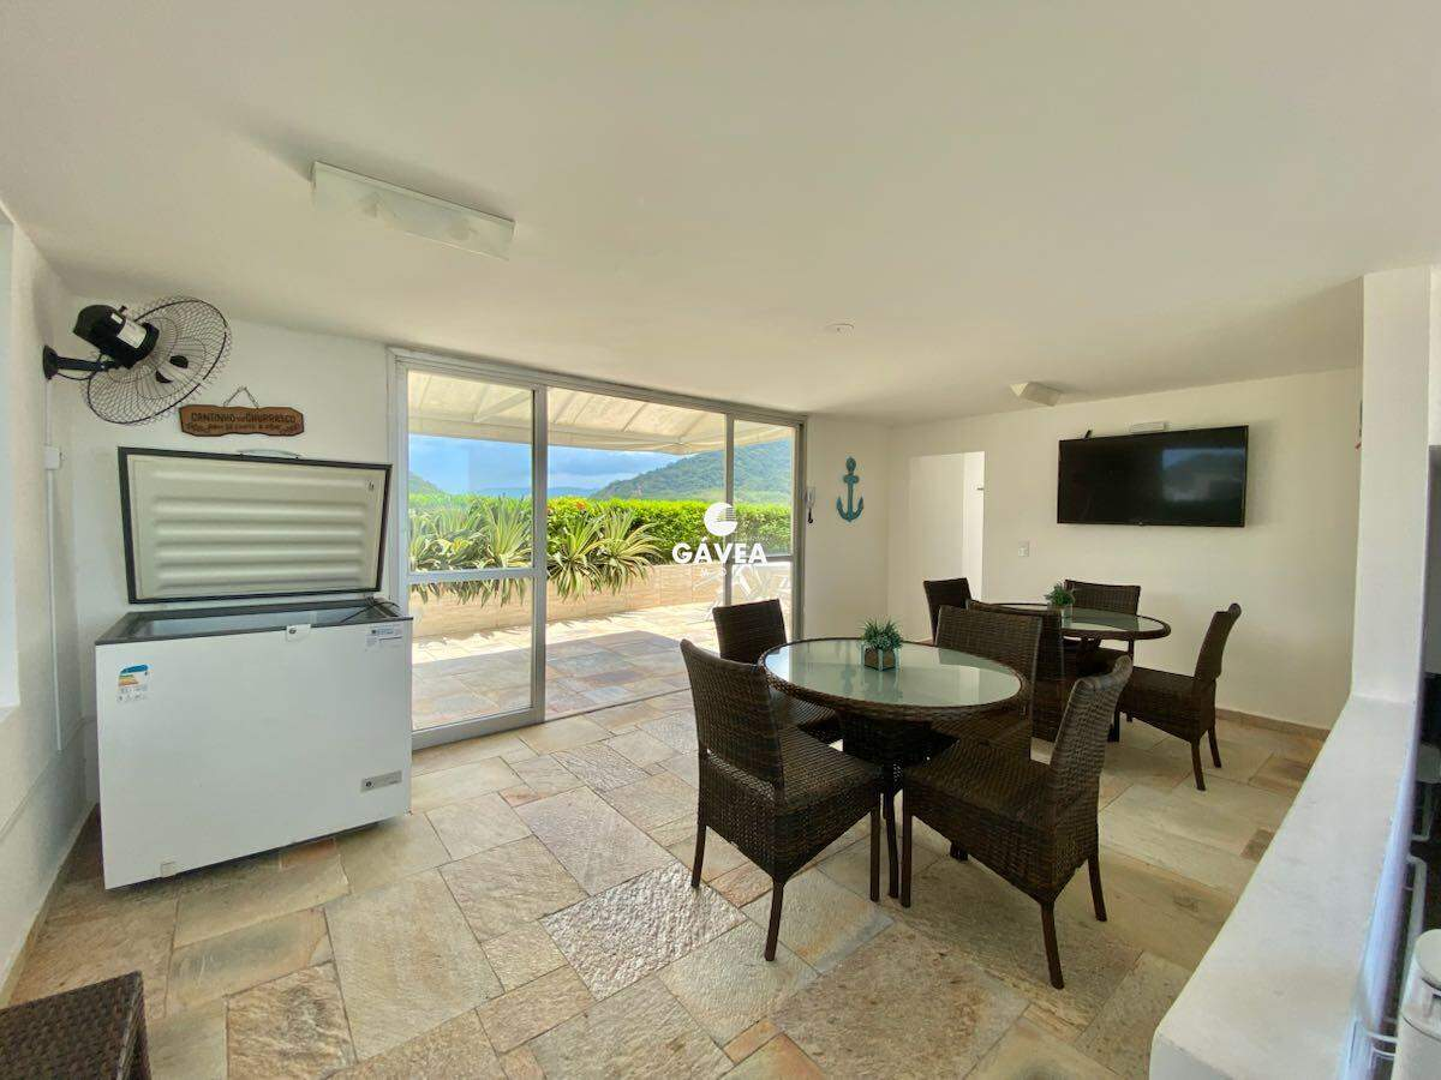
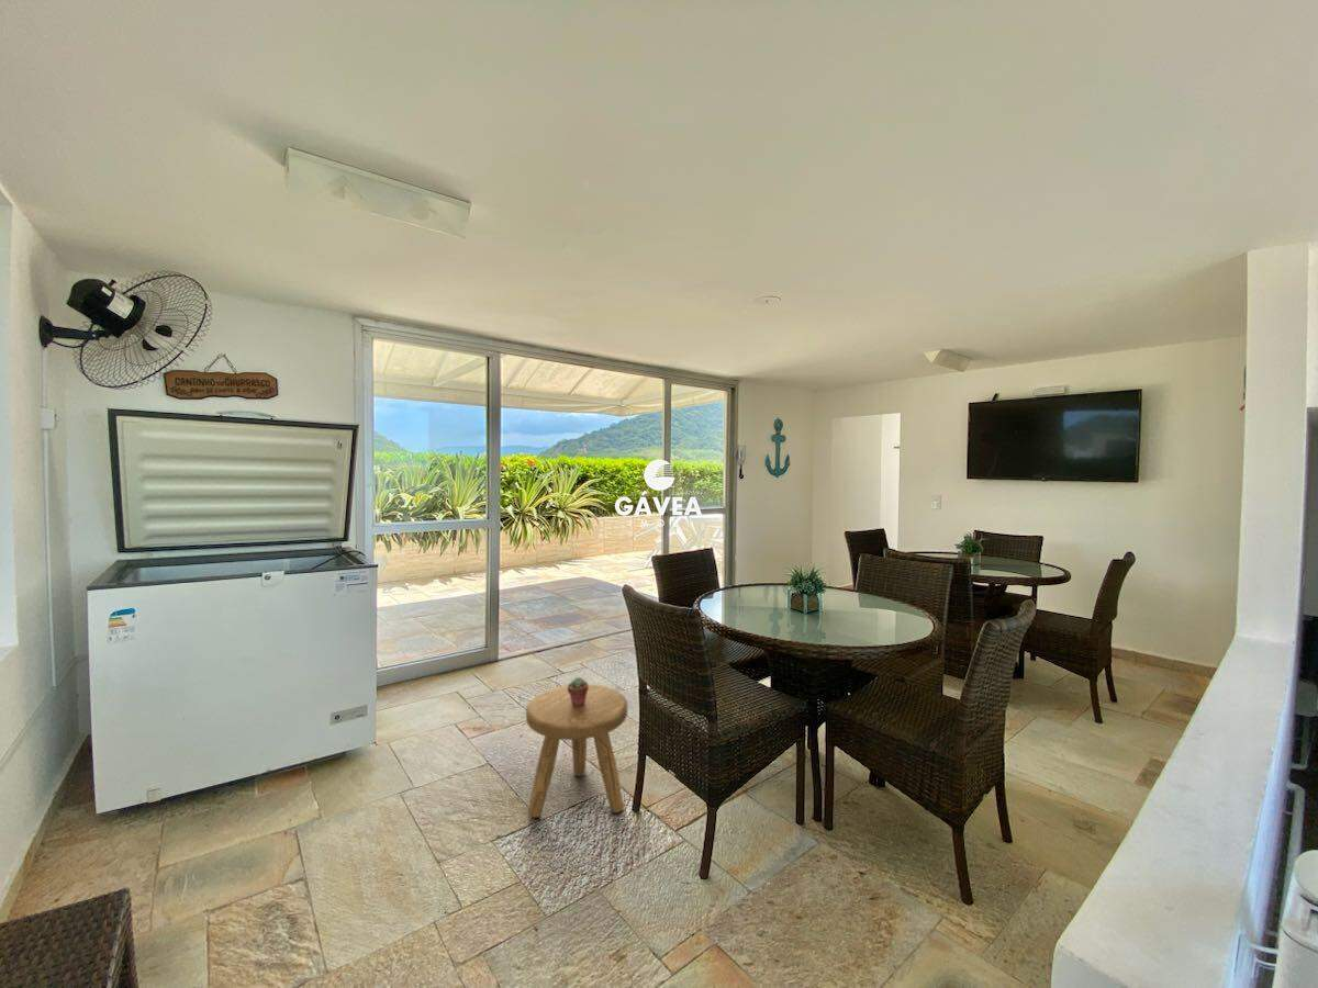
+ potted succulent (578, 689)
+ stool (578, 751)
